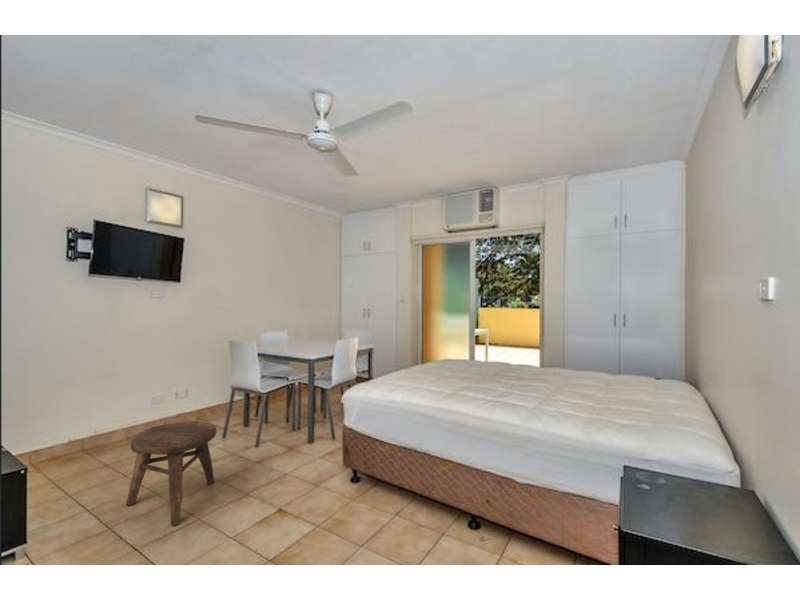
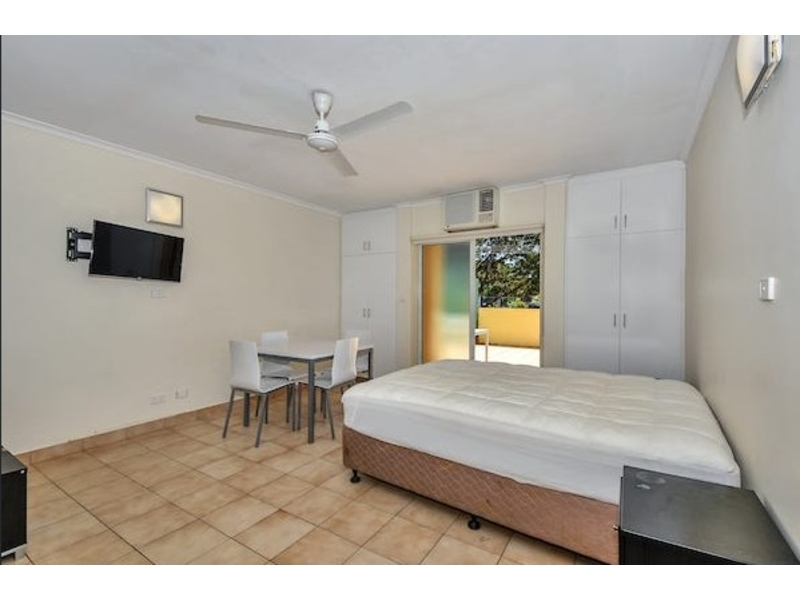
- stool (171, 466)
